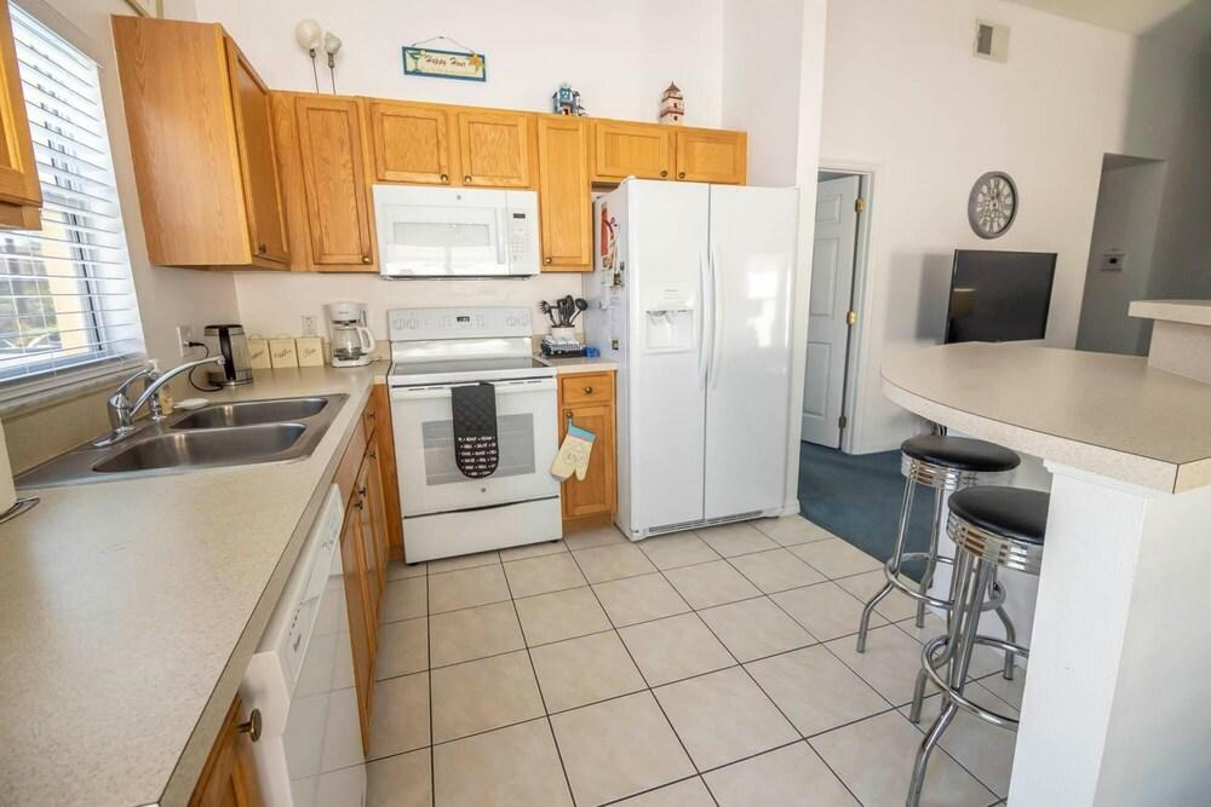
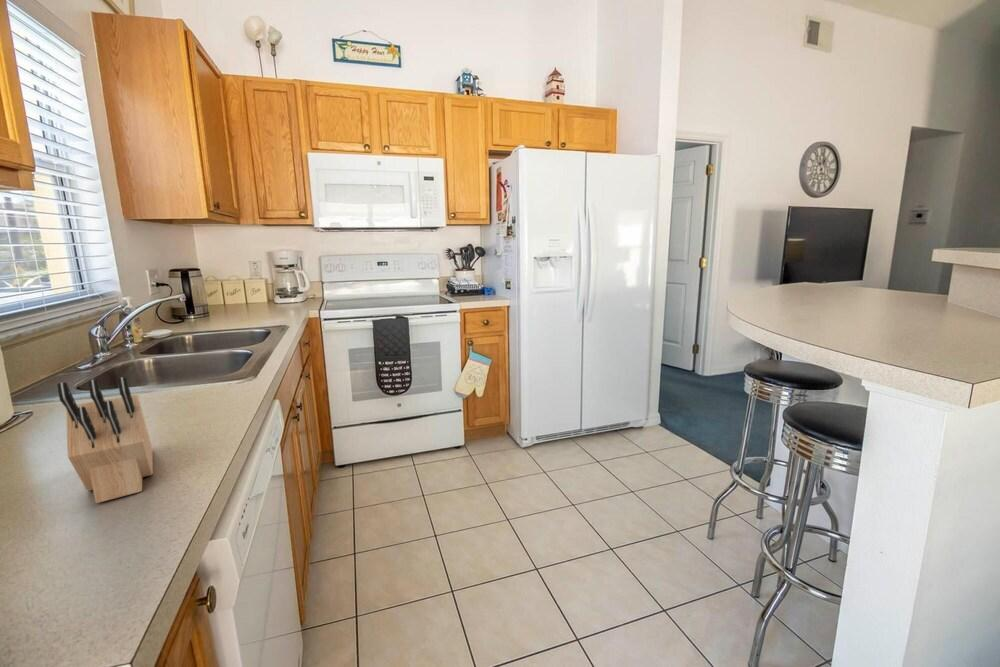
+ knife block (110, 425)
